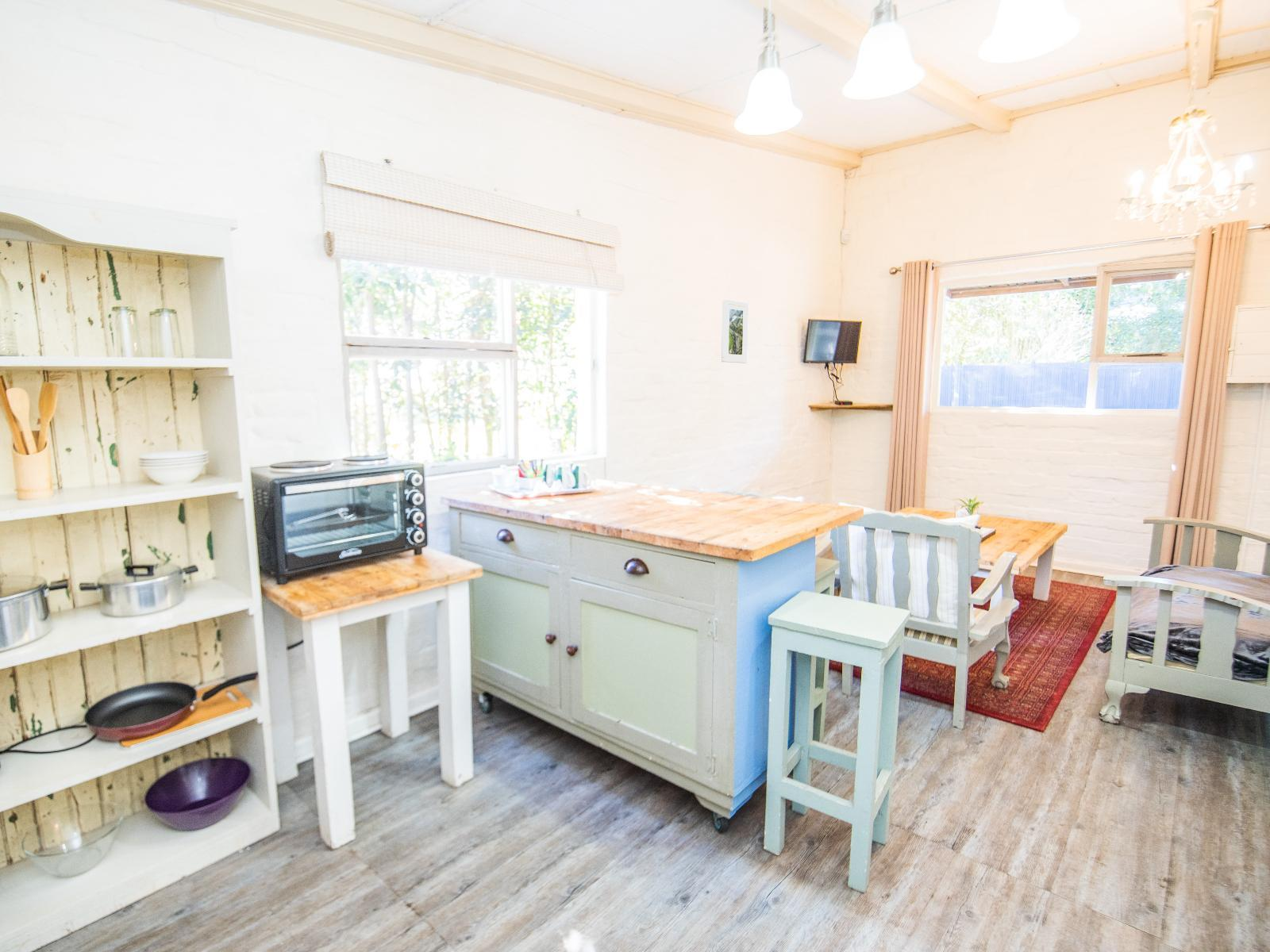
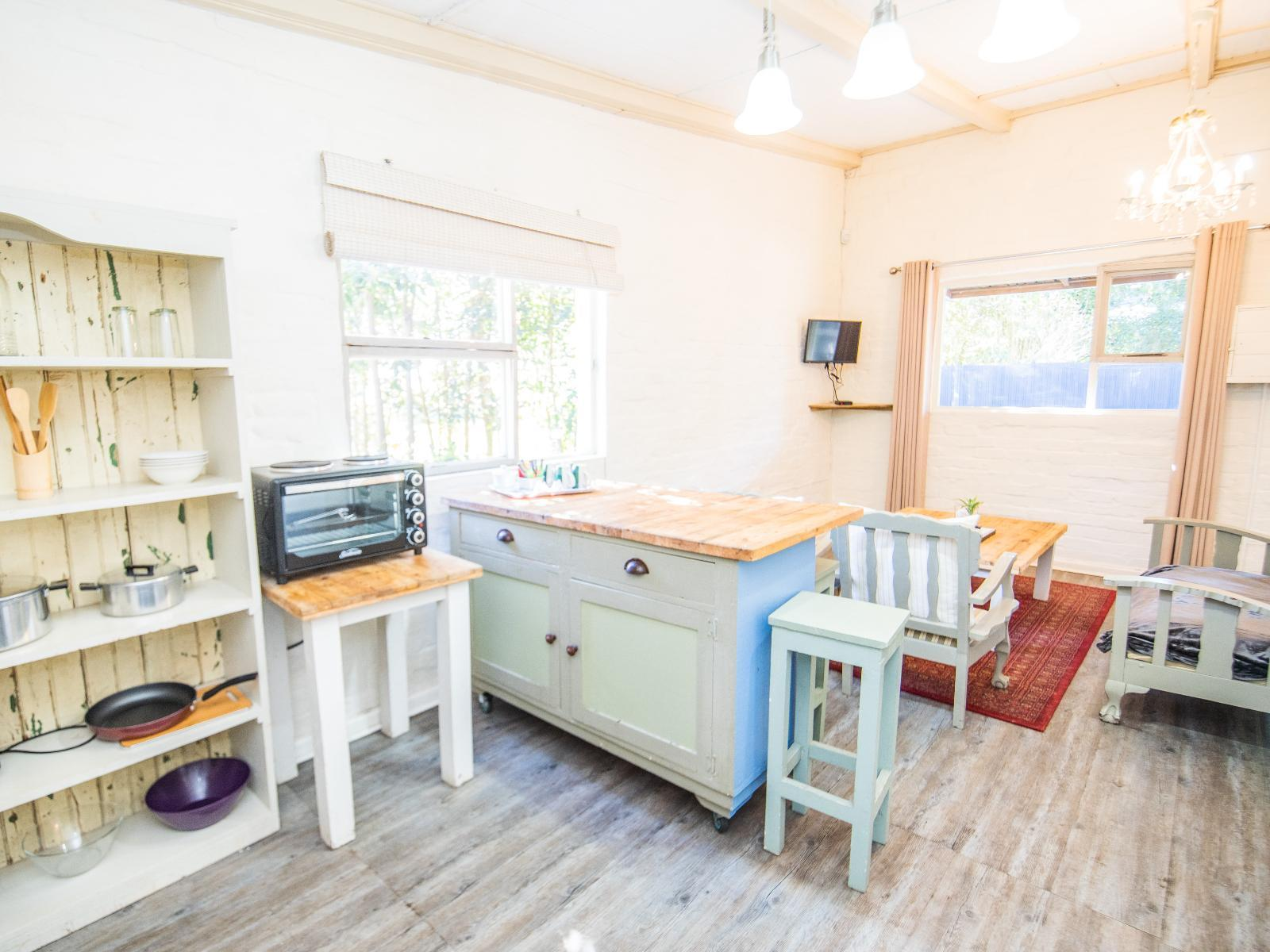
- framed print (735, 332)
